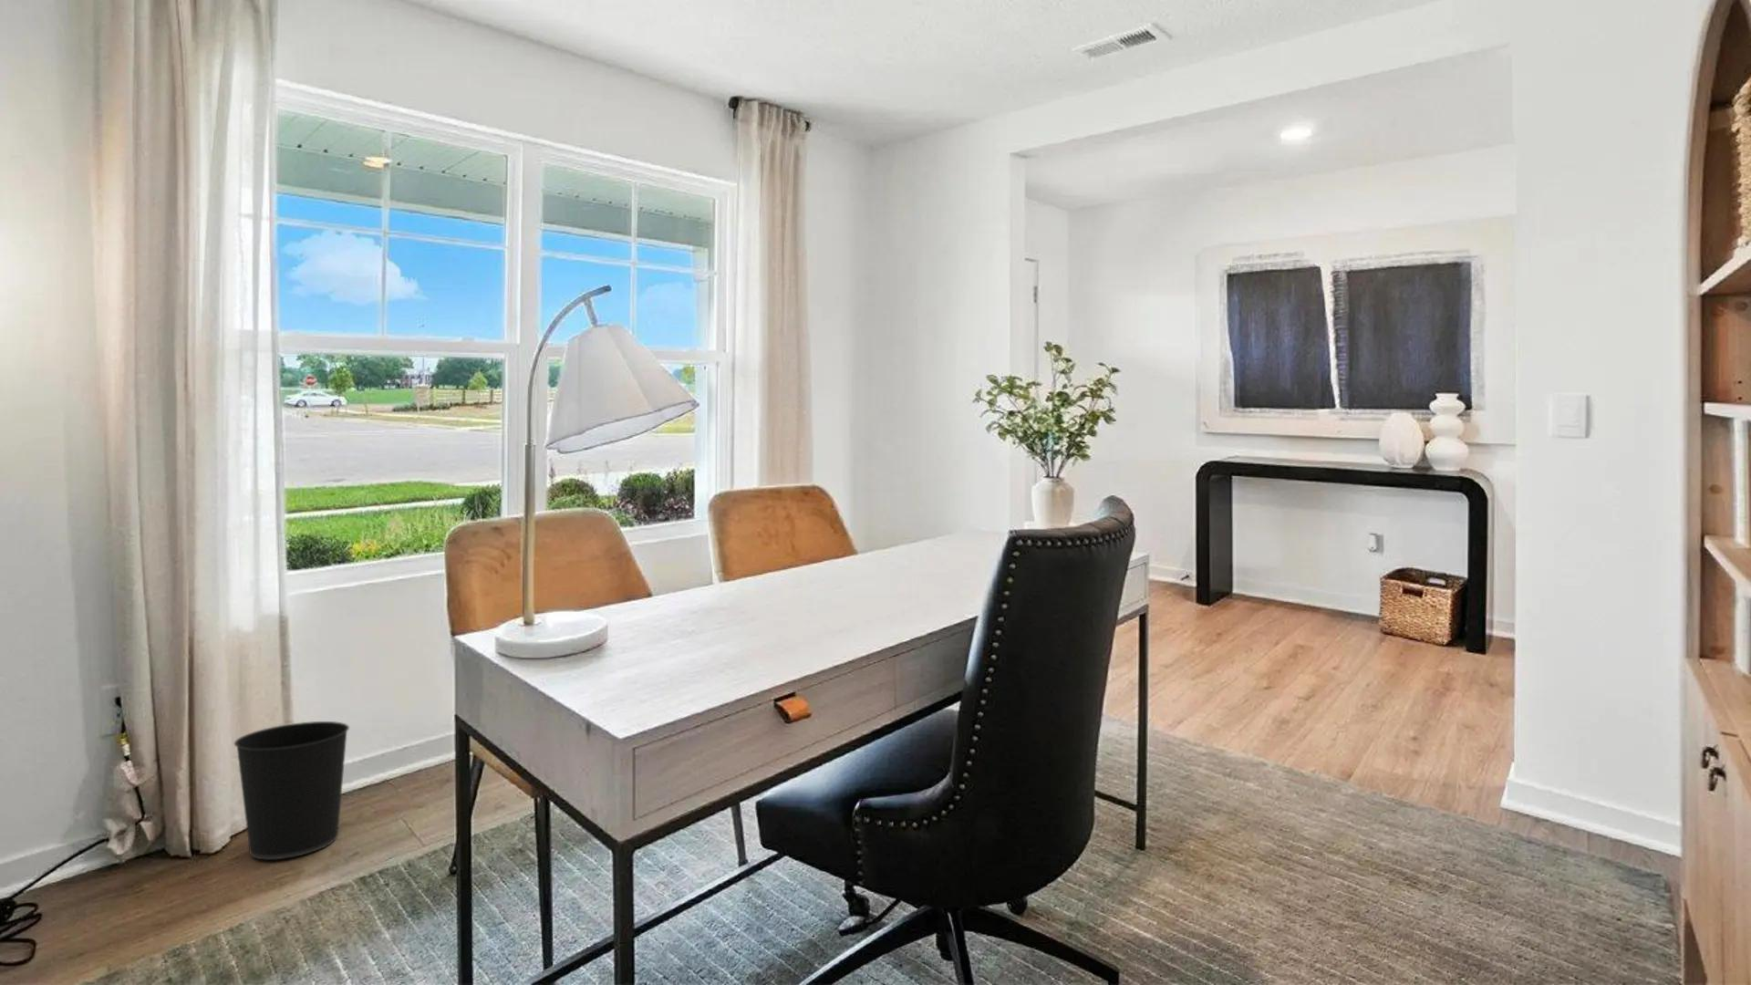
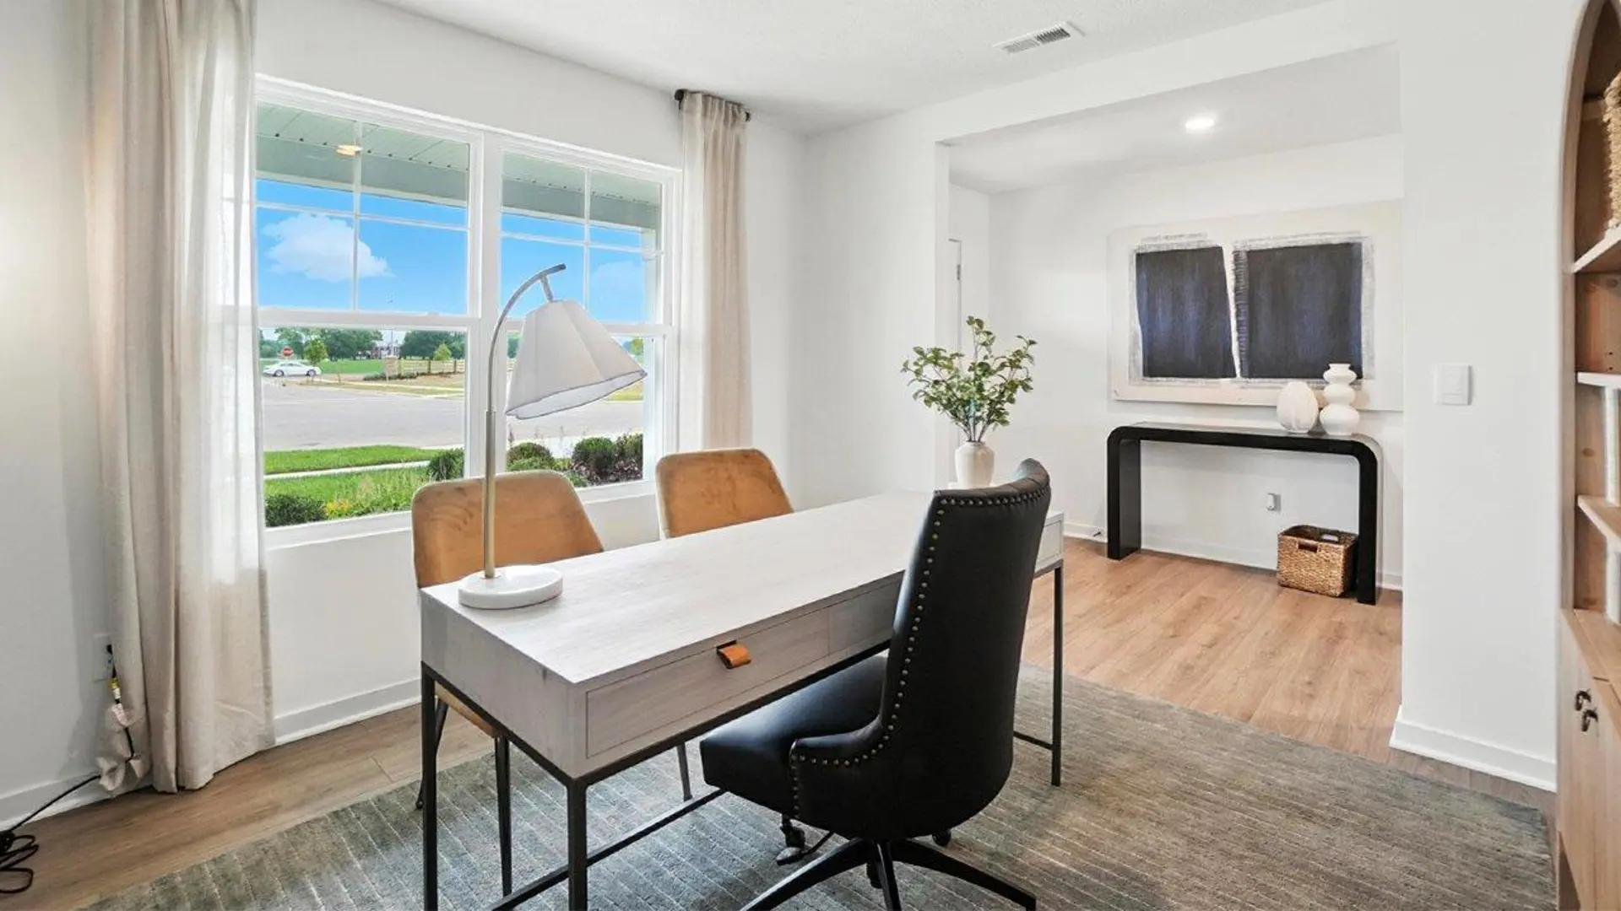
- wastebasket (293, 789)
